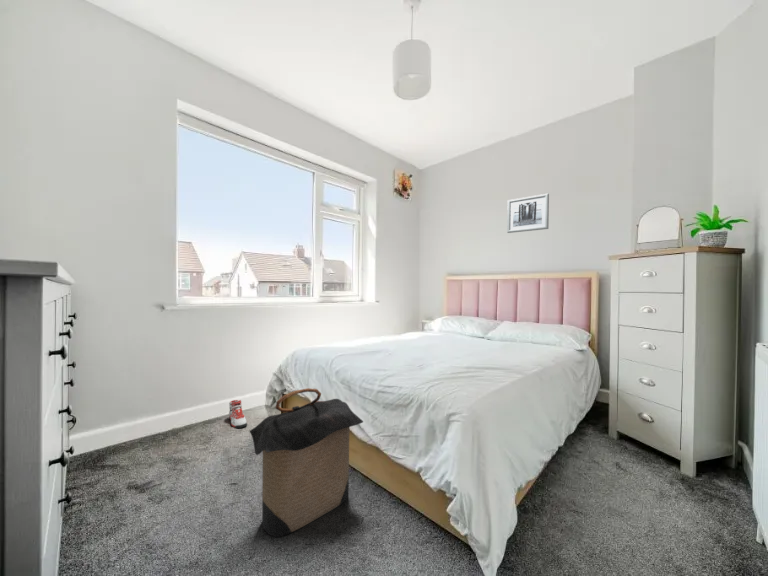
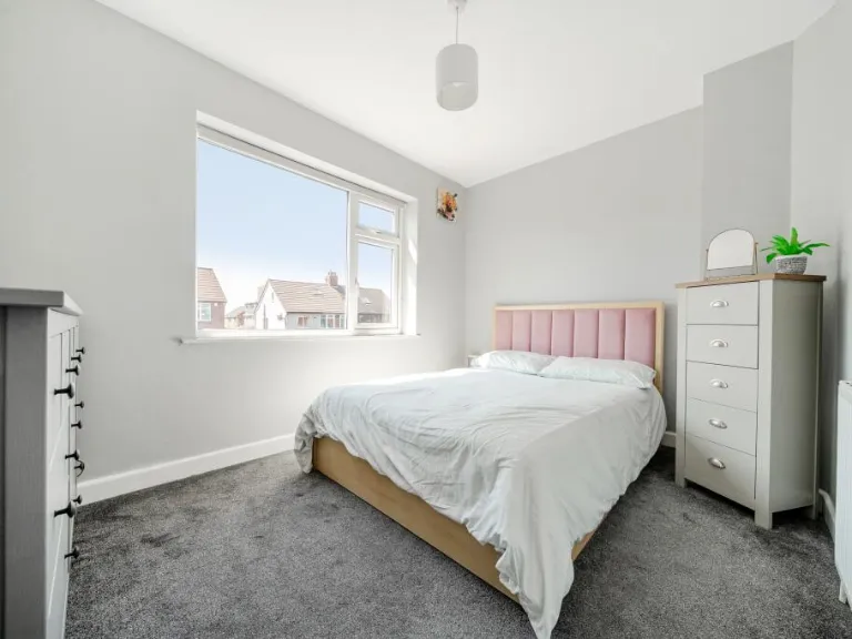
- wall art (527, 214)
- sneaker (237, 412)
- laundry hamper (308, 443)
